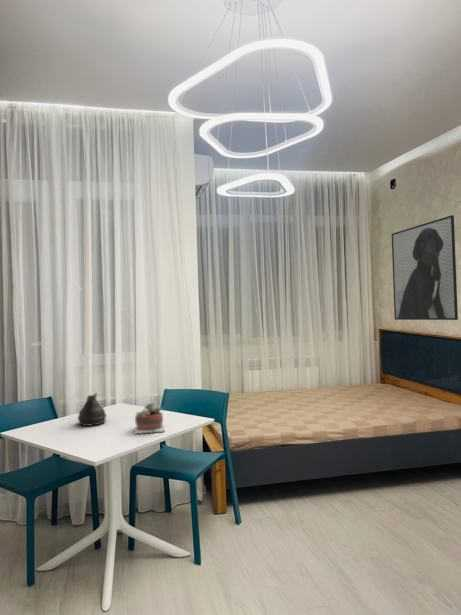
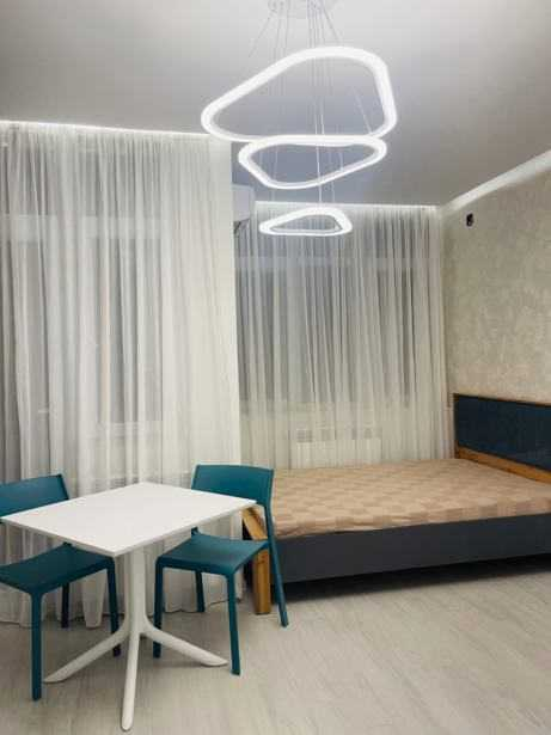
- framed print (421, 272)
- succulent plant (149, 416)
- teapot (93, 408)
